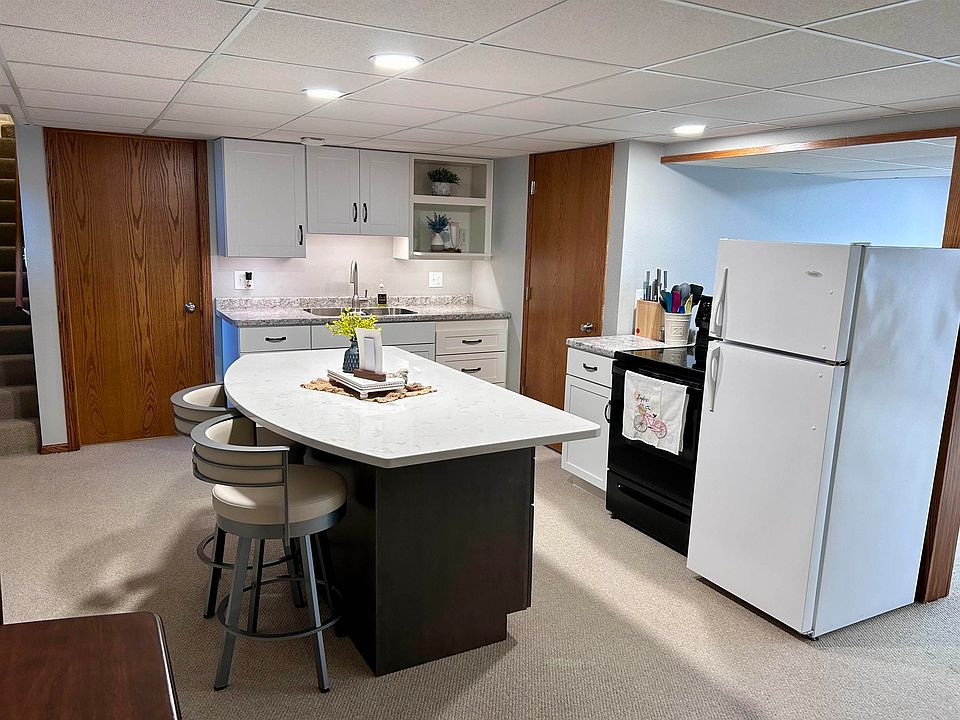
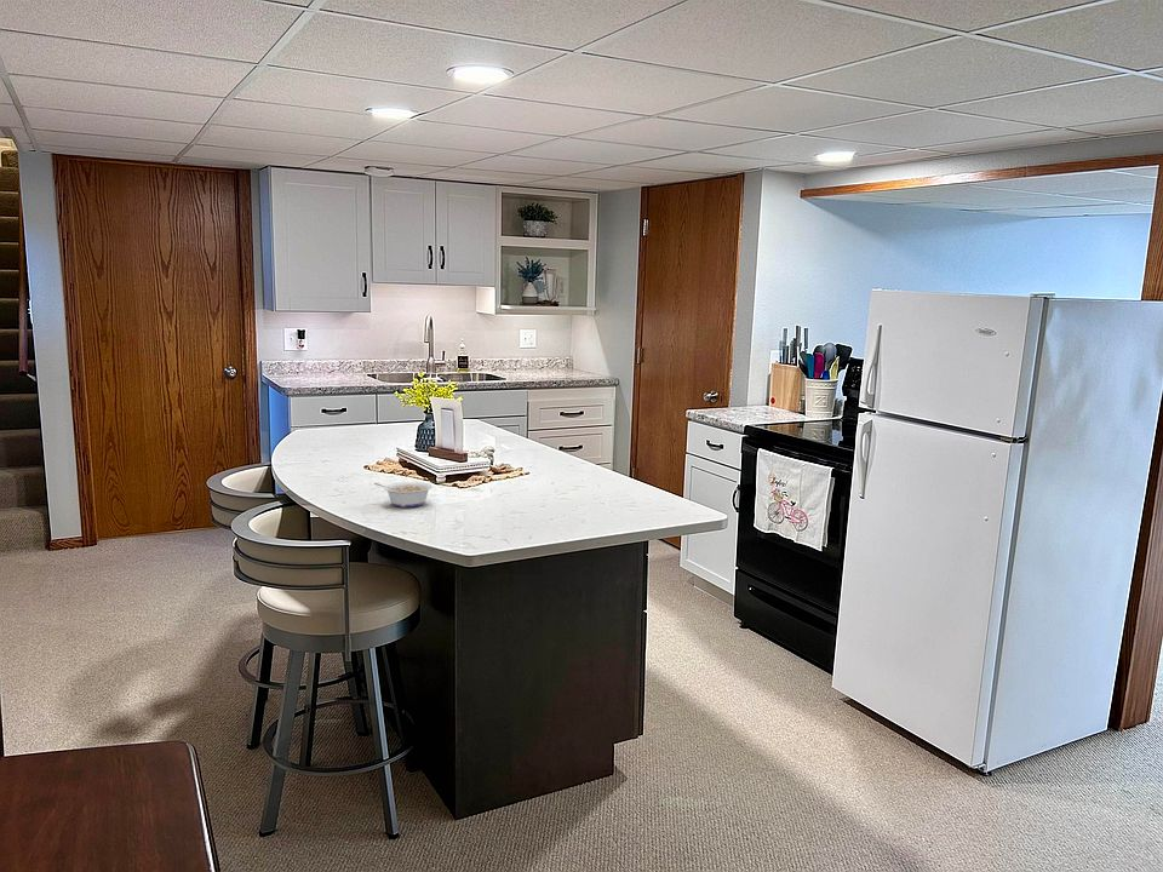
+ legume (406, 493)
